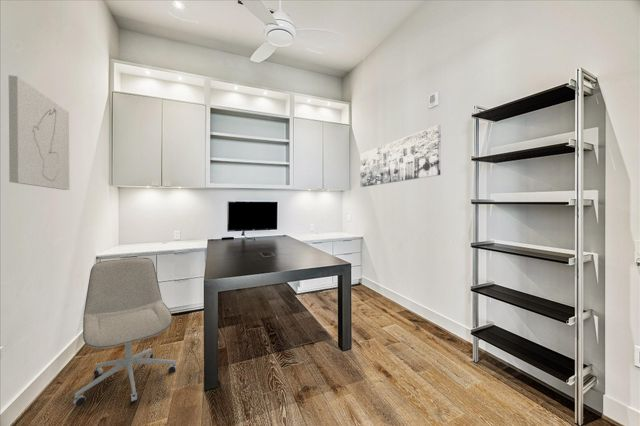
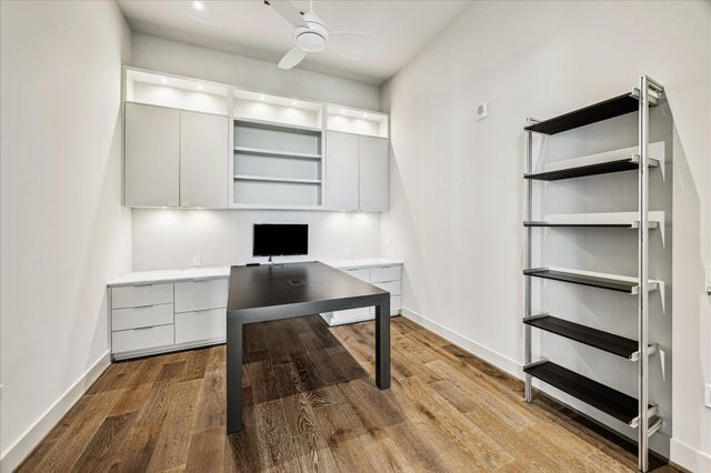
- wall art (392, 162)
- wall art (43, 141)
- office chair (128, 322)
